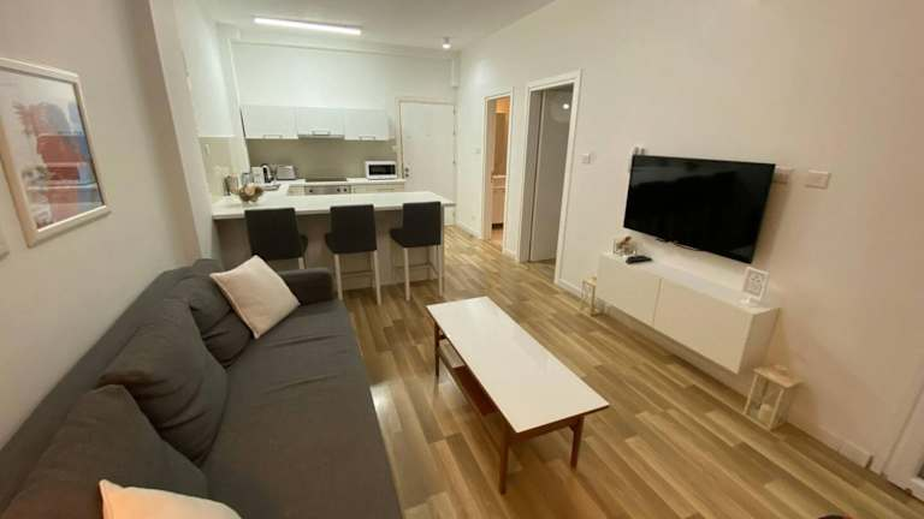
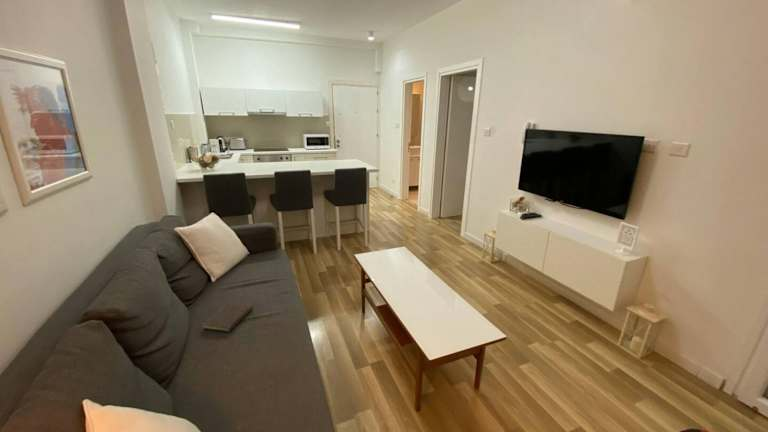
+ book (233, 315)
